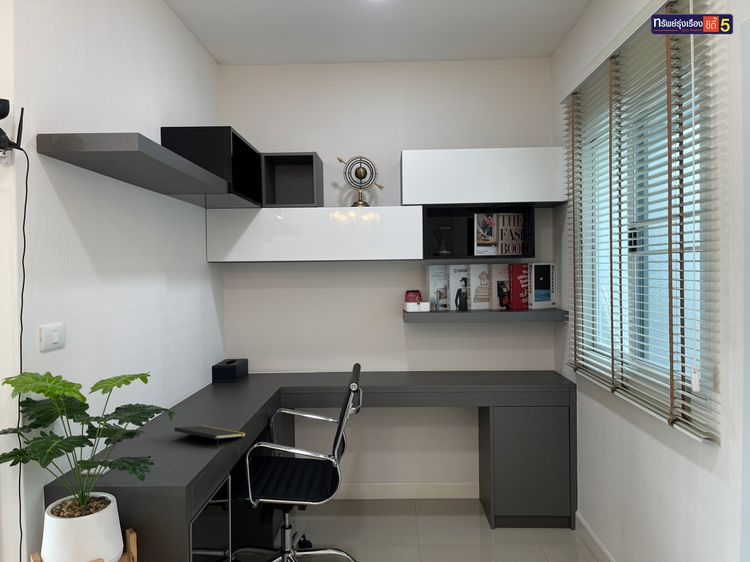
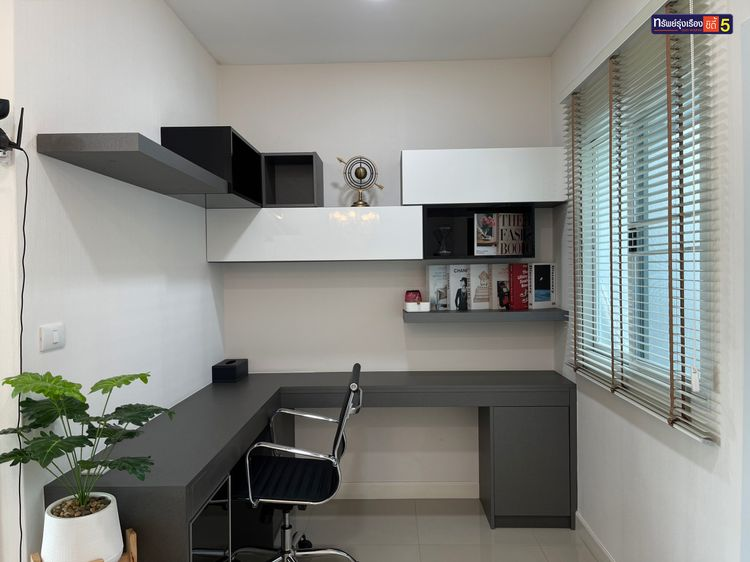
- notepad (210, 431)
